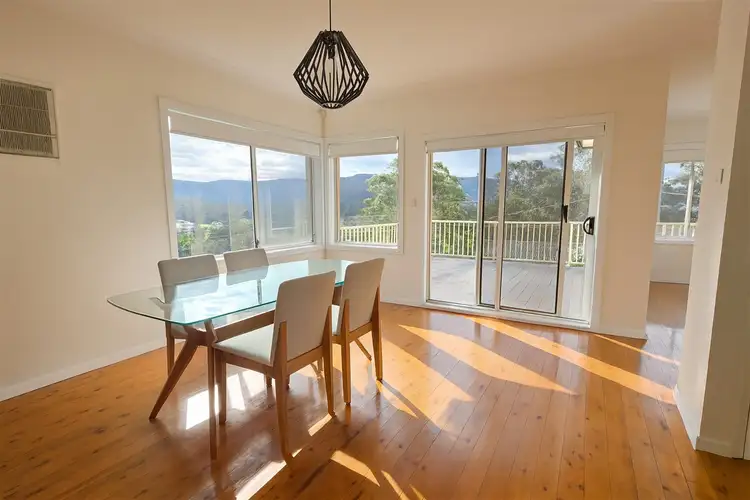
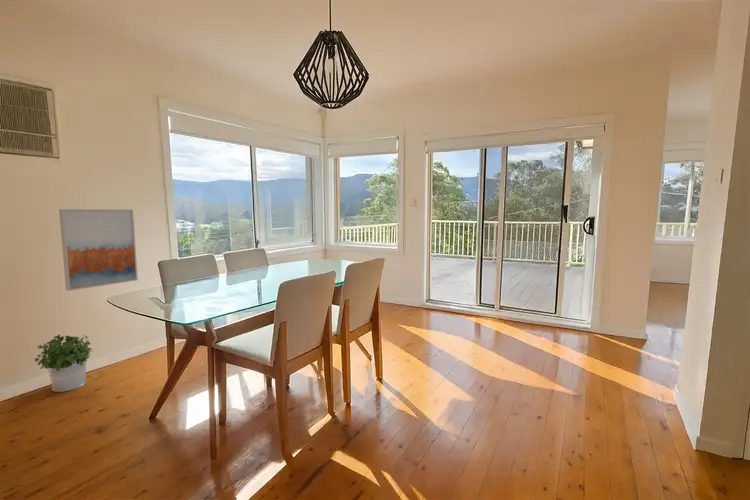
+ wall art (101, 247)
+ potted plant (65, 361)
